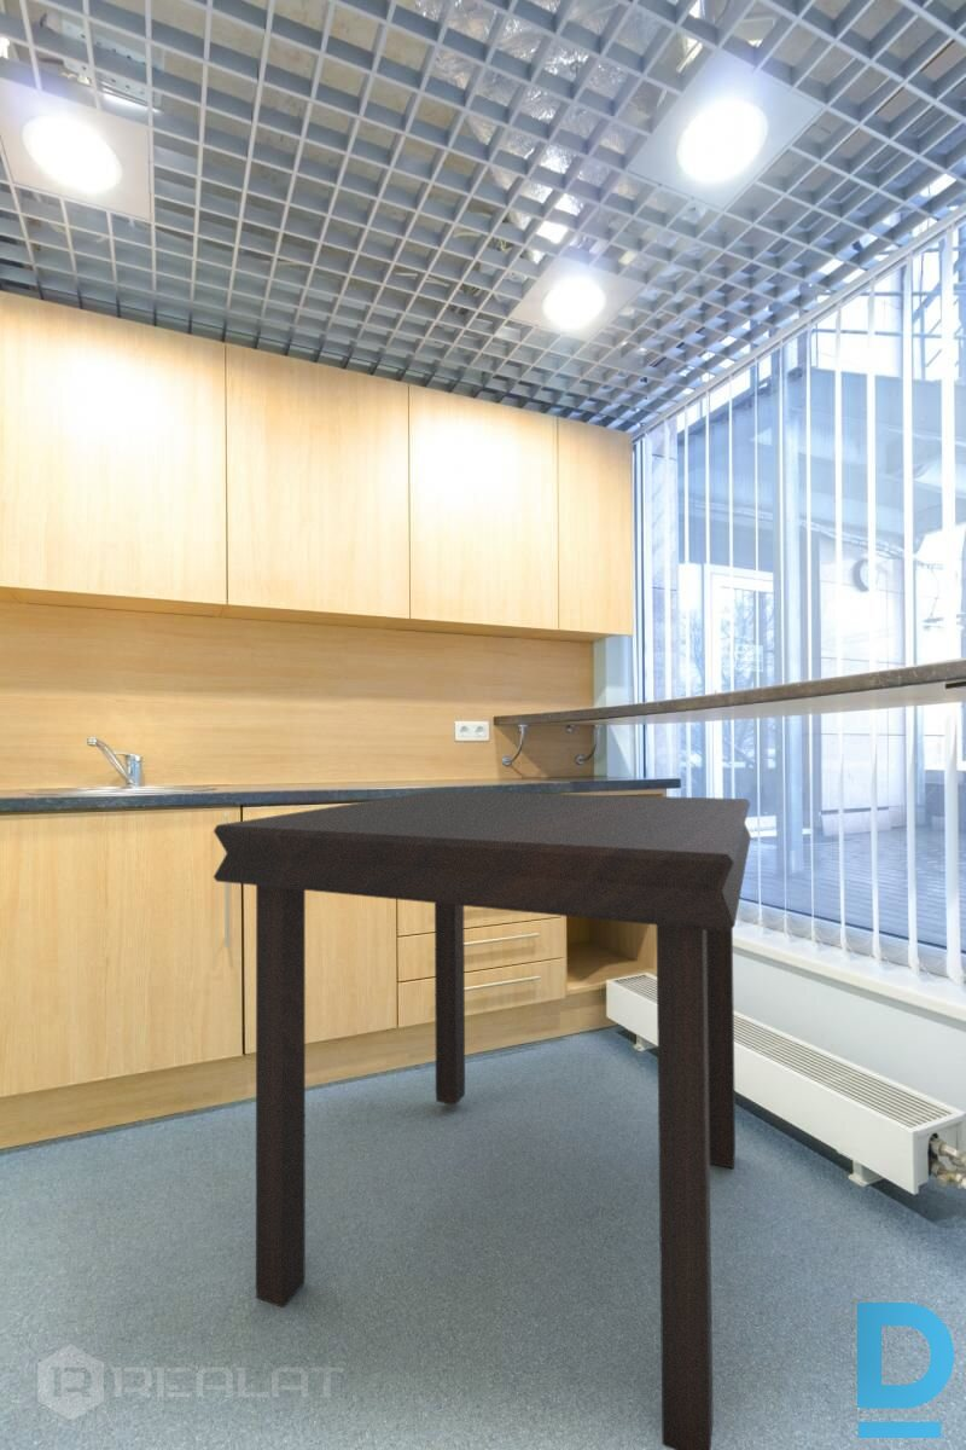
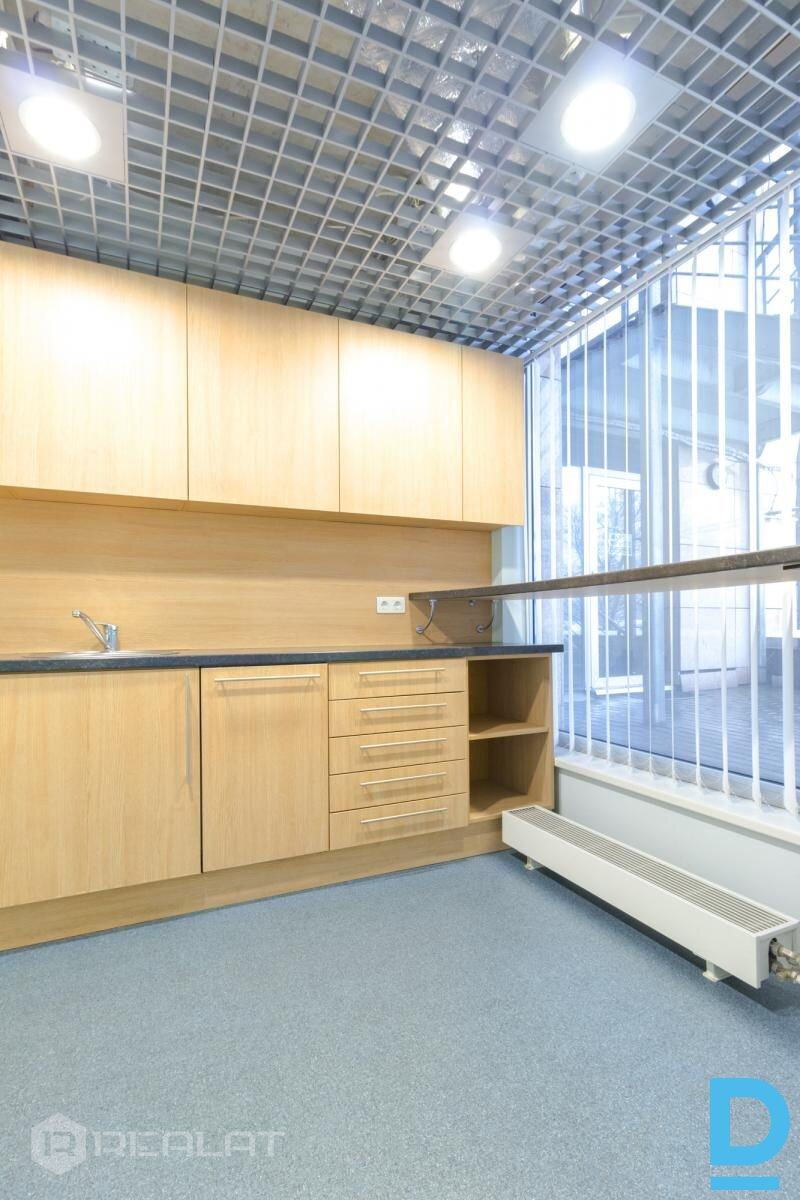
- dining table (464, 1010)
